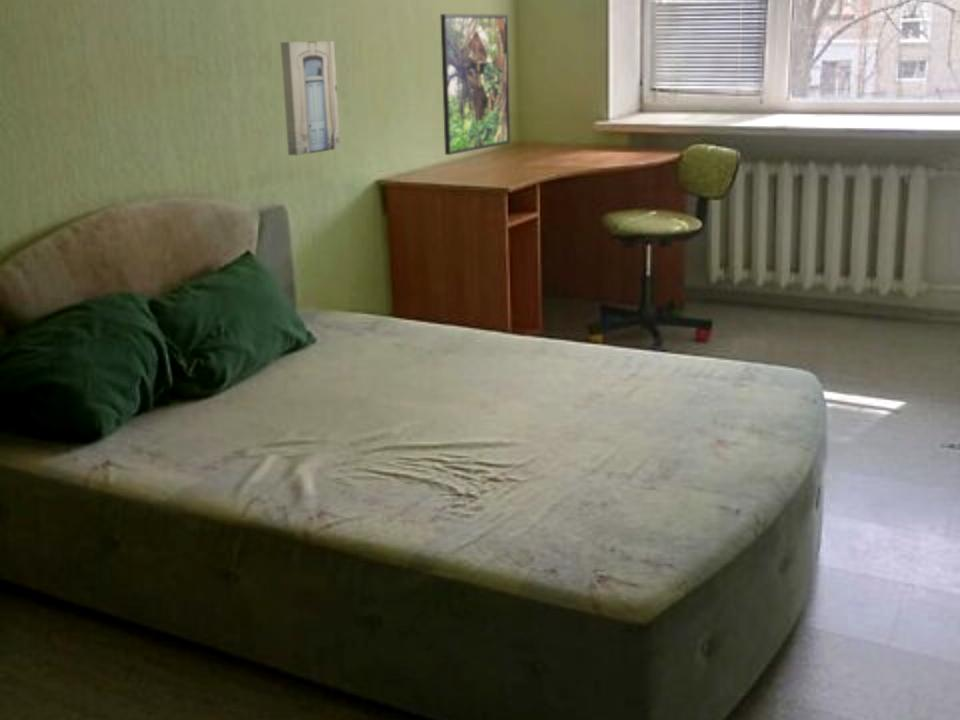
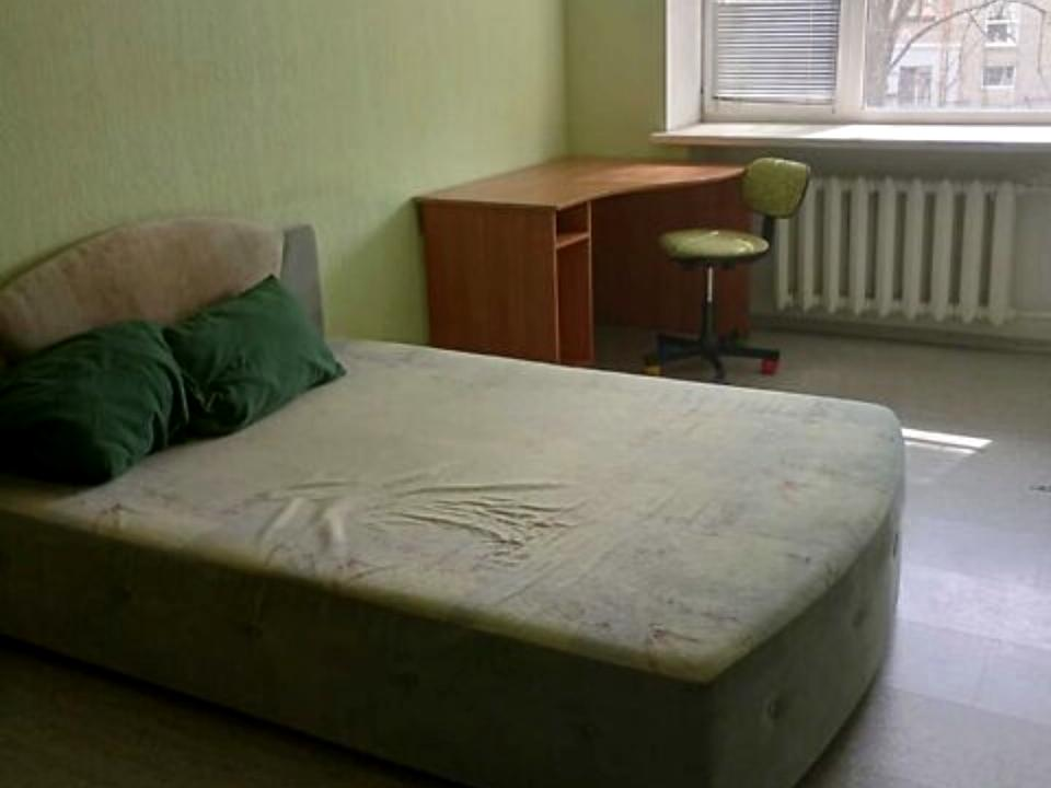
- wall art (311, 97)
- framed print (477, 82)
